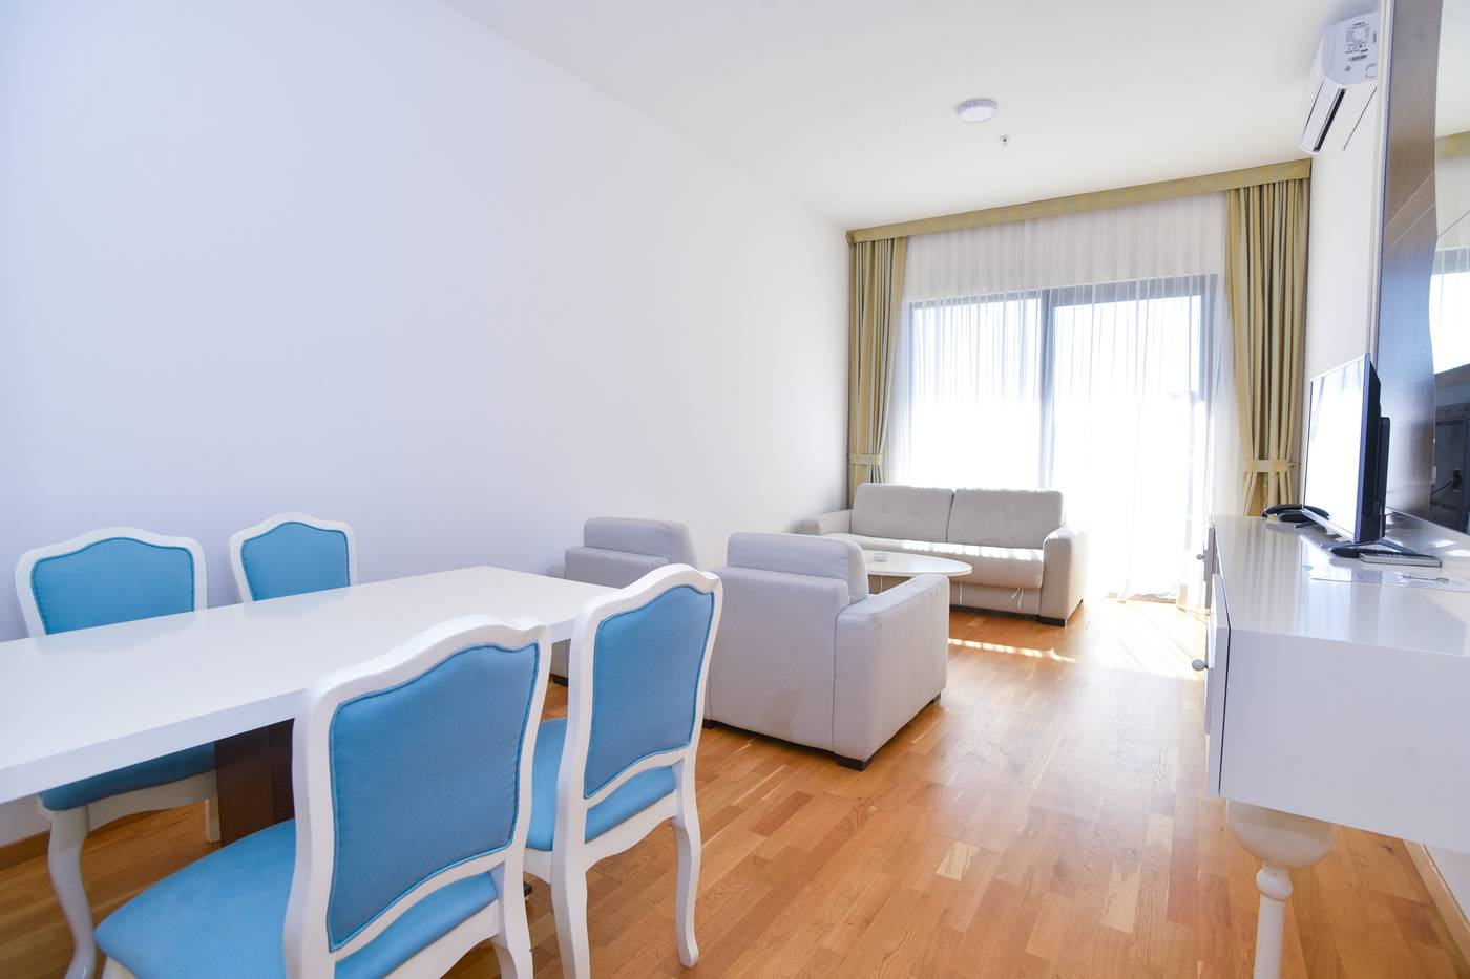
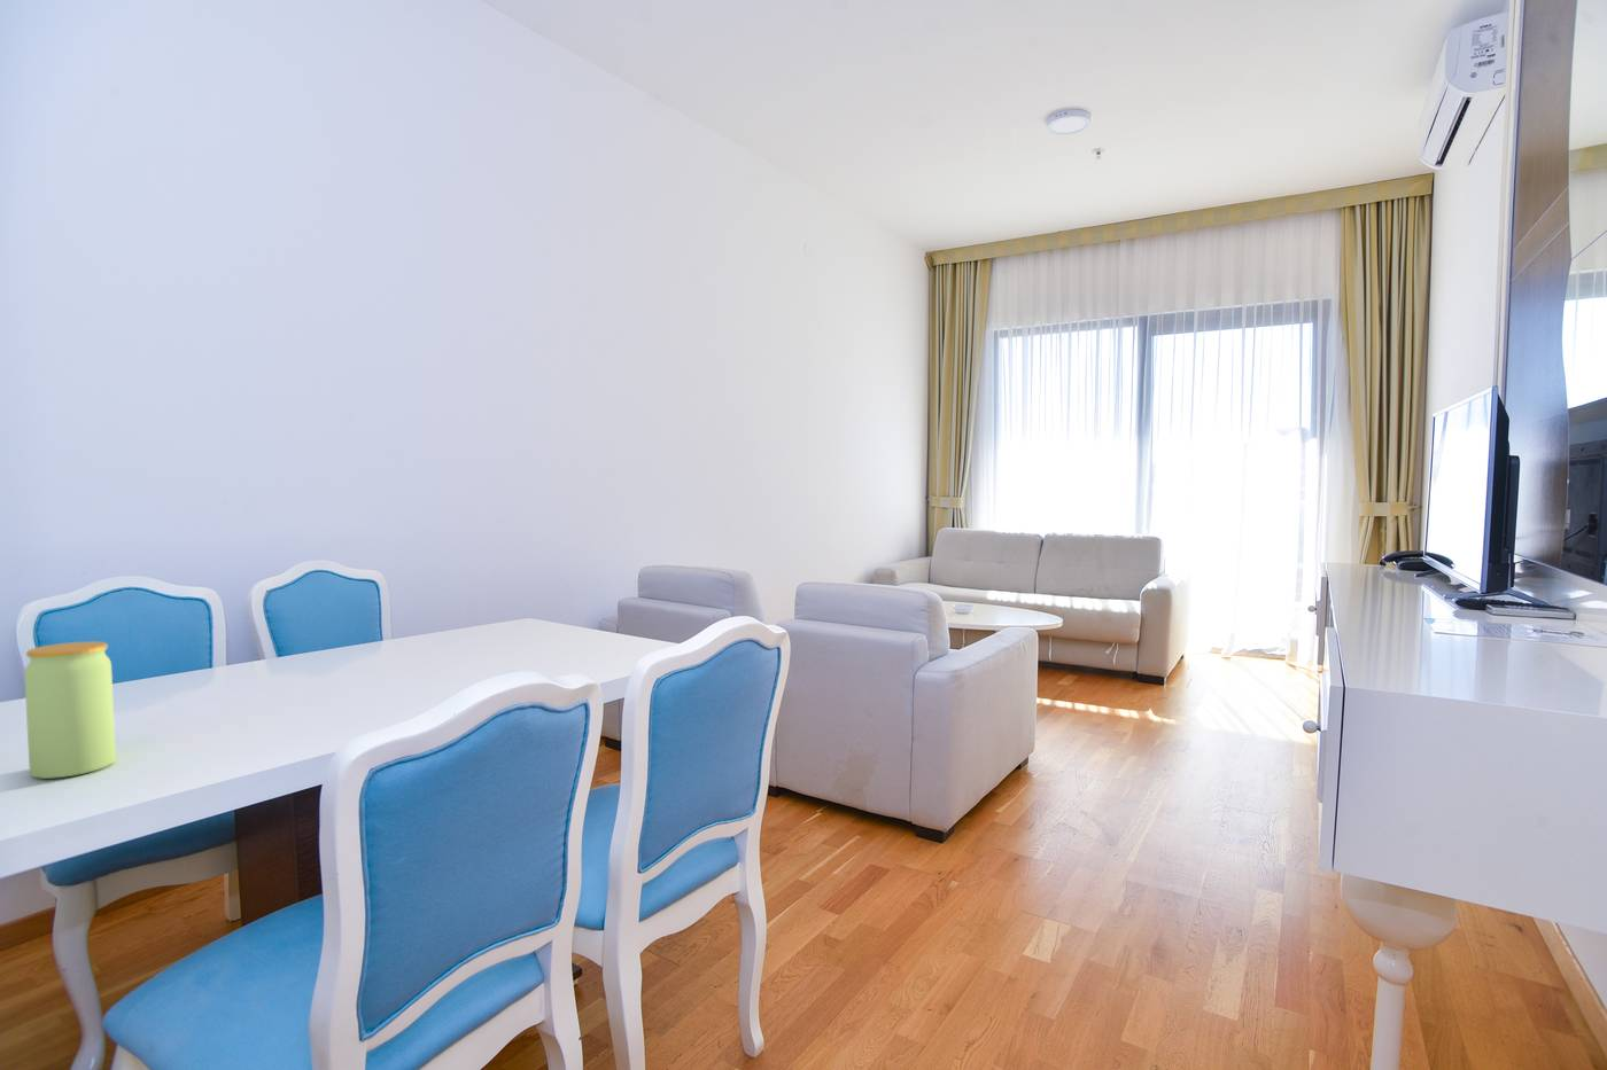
+ jar (70, 708)
